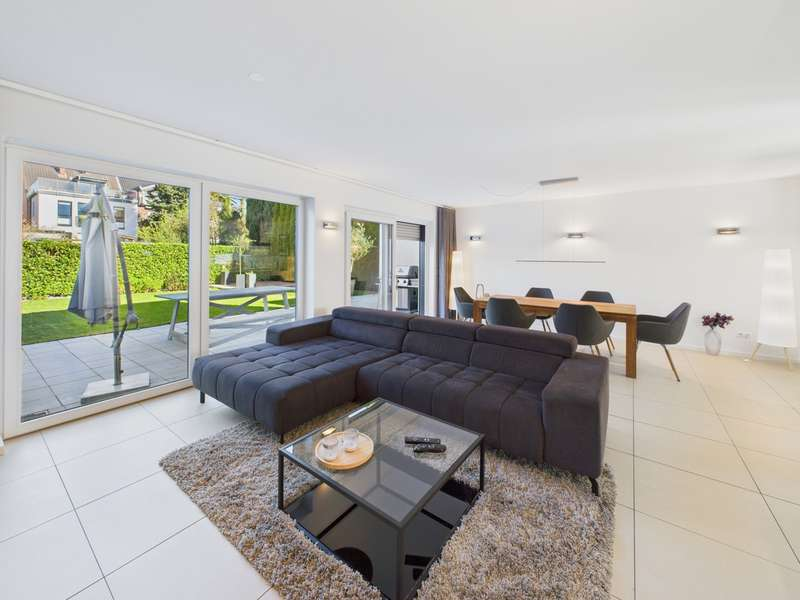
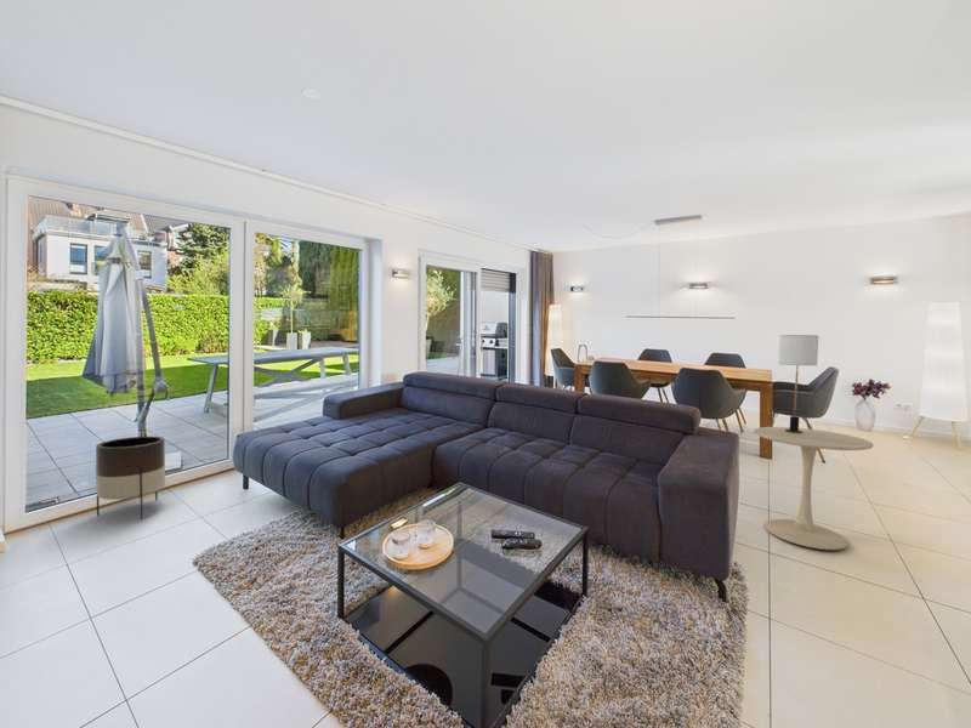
+ side table (806, 485)
+ planter (132, 477)
+ table lamp (796, 383)
